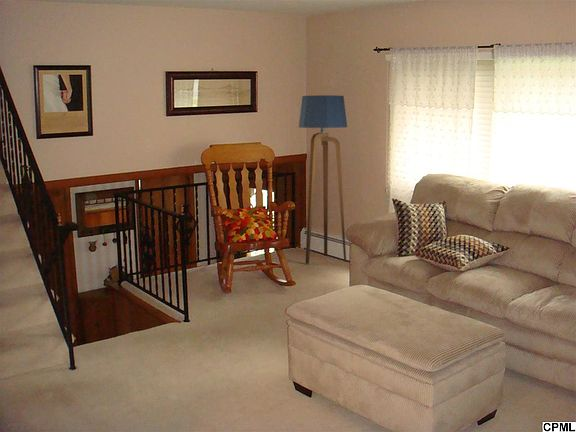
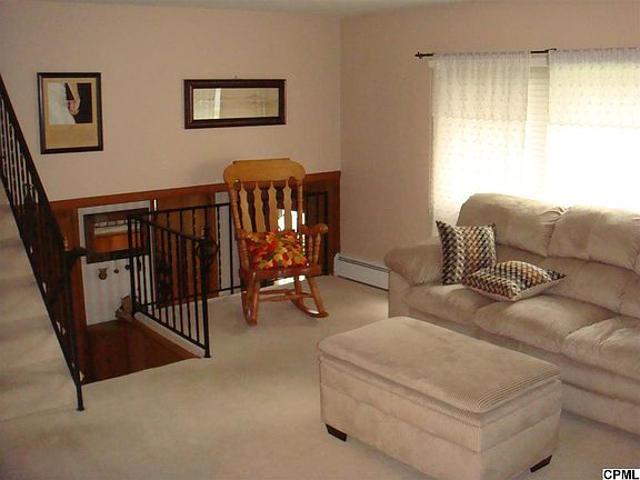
- floor lamp (323, 179)
